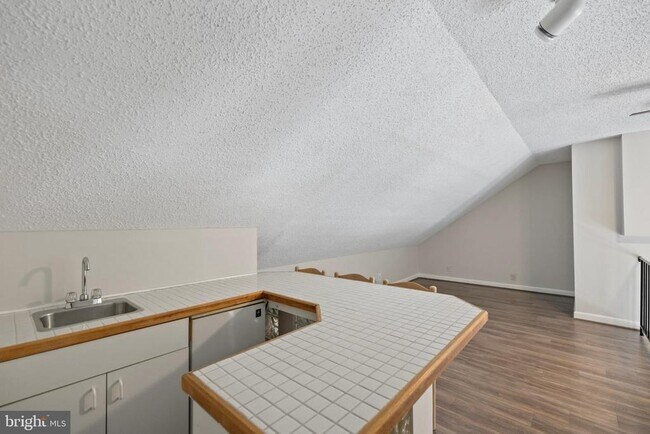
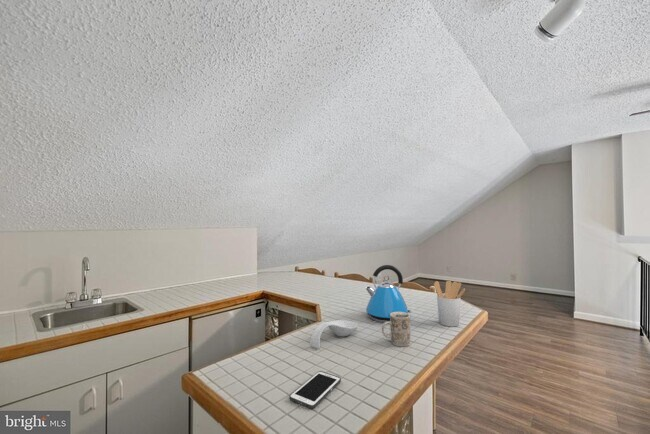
+ utensil holder (450, 301)
+ mug (397, 328)
+ cell phone (316, 388)
+ spoon rest (334, 329)
+ kettle (388, 290)
